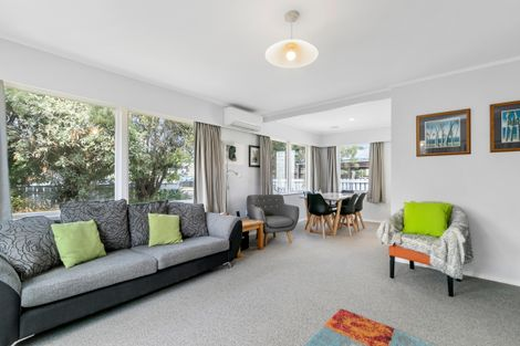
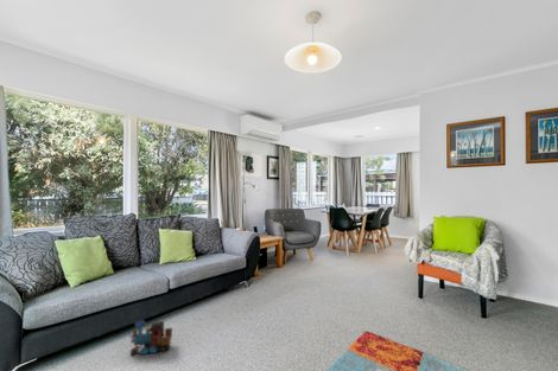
+ toy train (151, 334)
